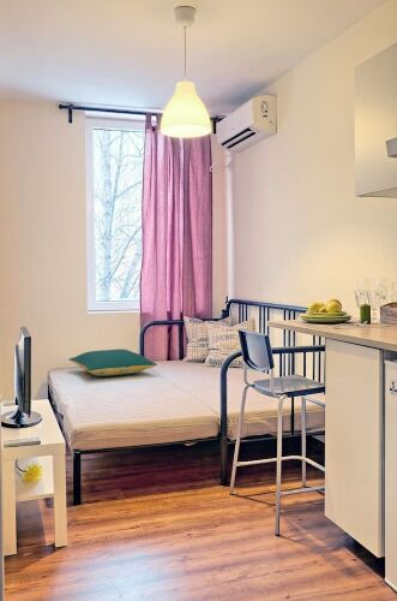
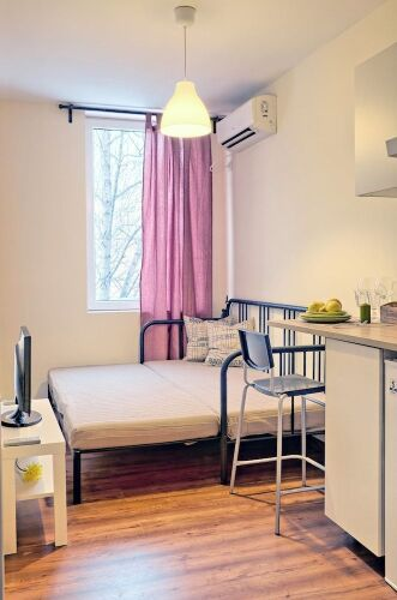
- pillow (112, 362)
